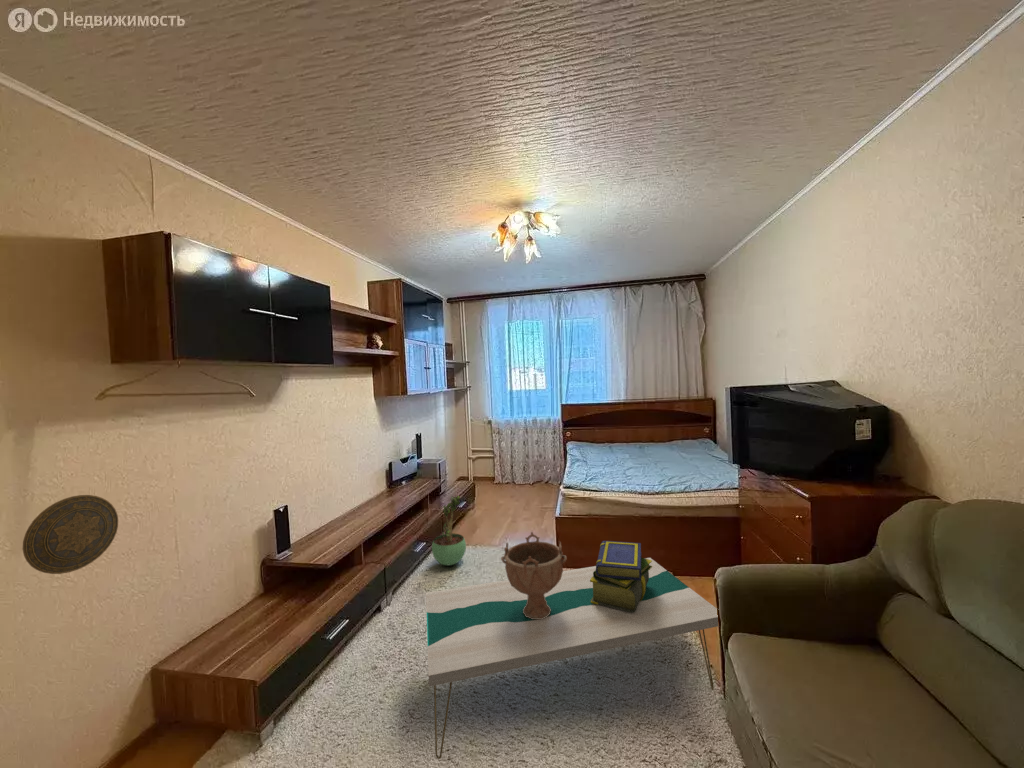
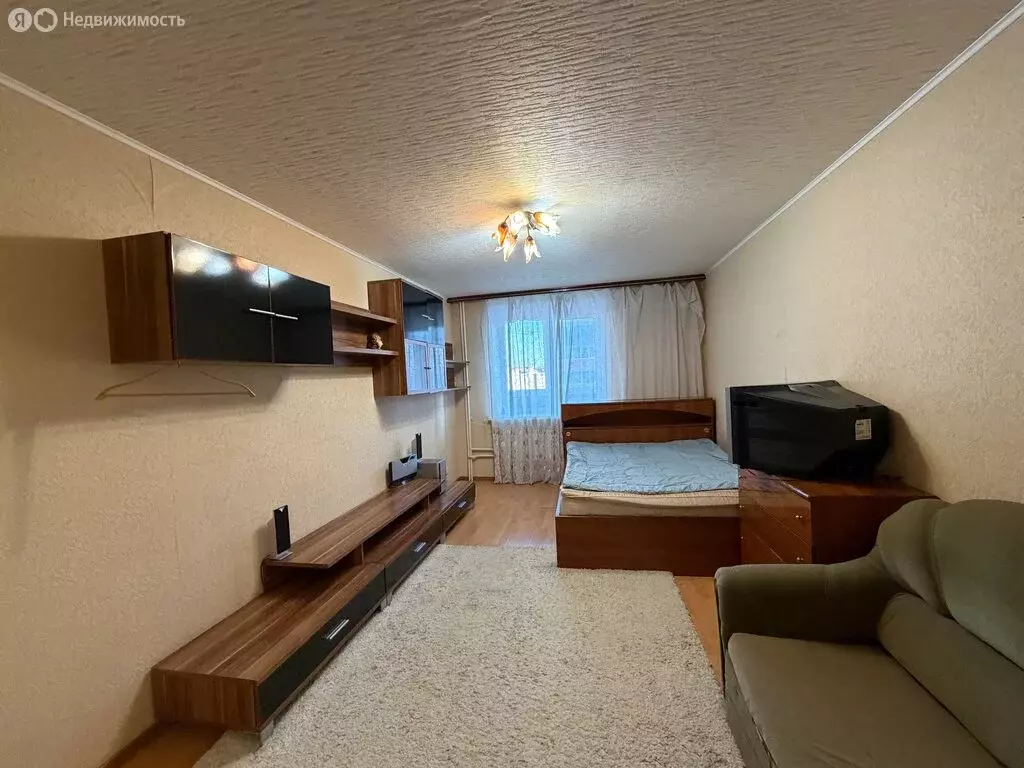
- decorative plate (76, 533)
- coffee table (566, 642)
- decorative bowl (534, 576)
- potted plant (448, 529)
- stack of books (621, 573)
